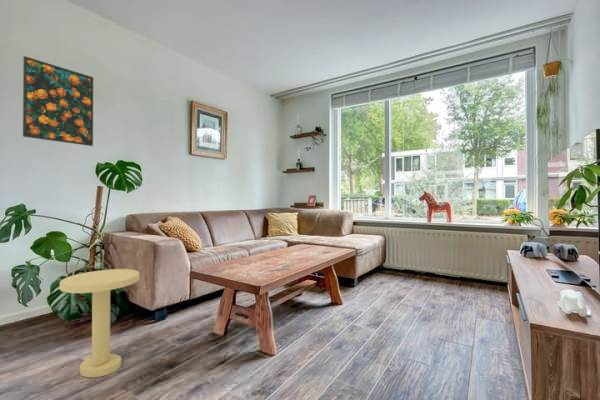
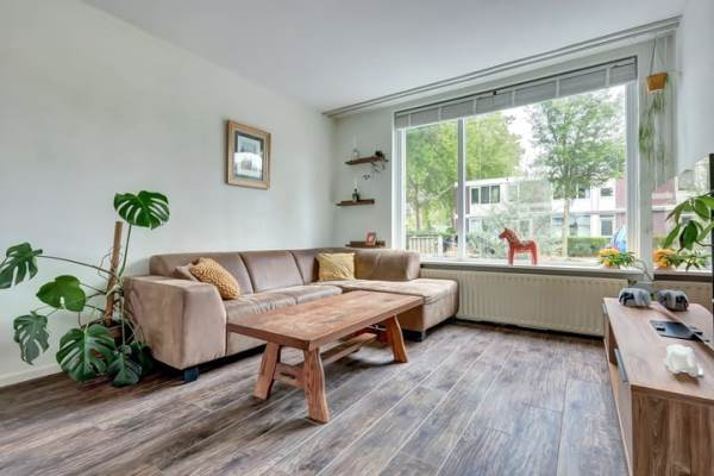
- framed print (60, 104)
- side table (101, 321)
